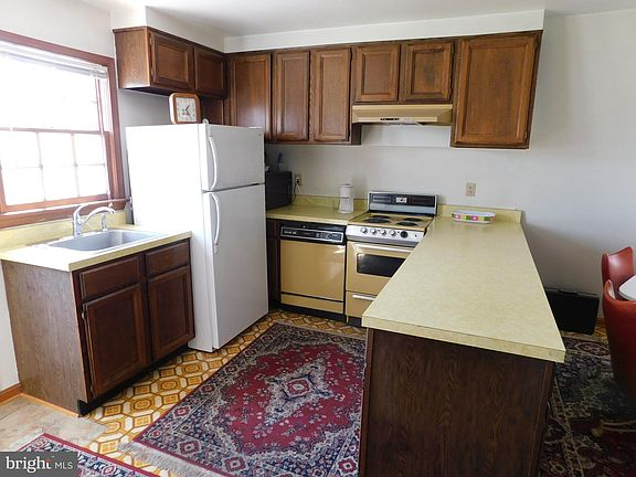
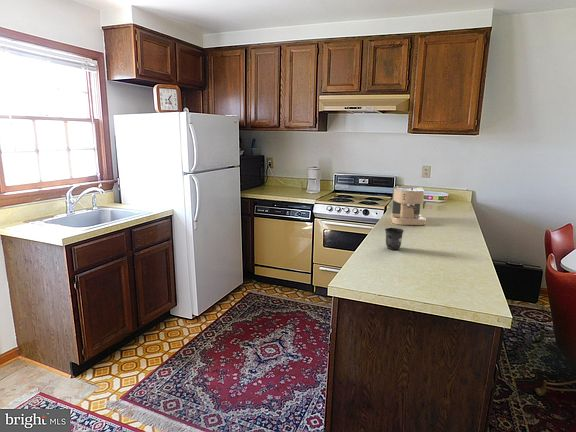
+ mug (392, 239)
+ coffee maker (408, 204)
